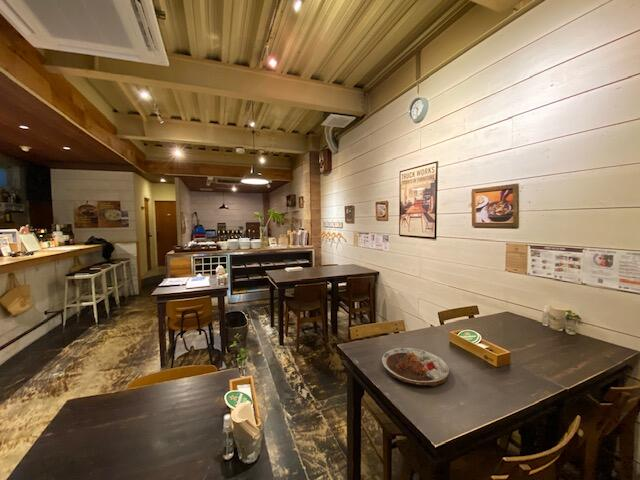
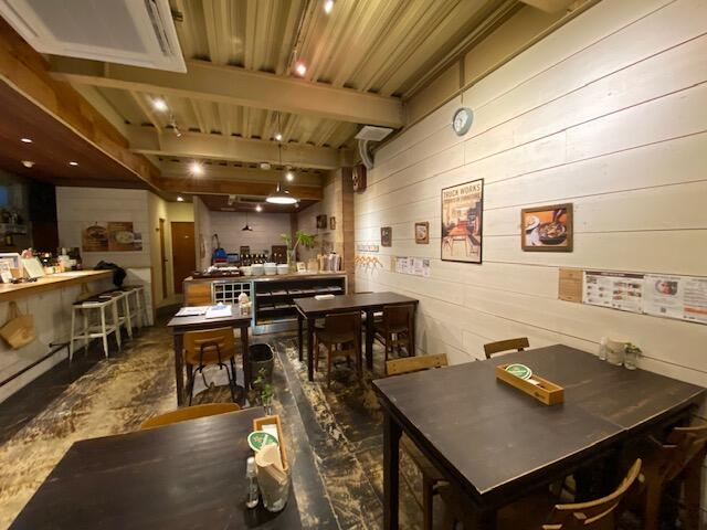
- plate (414, 363)
